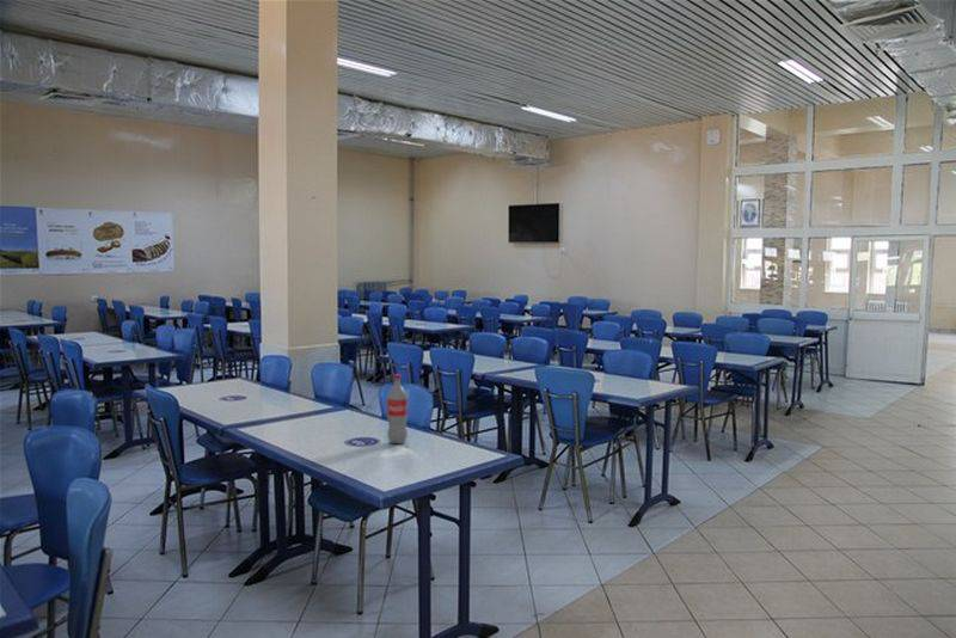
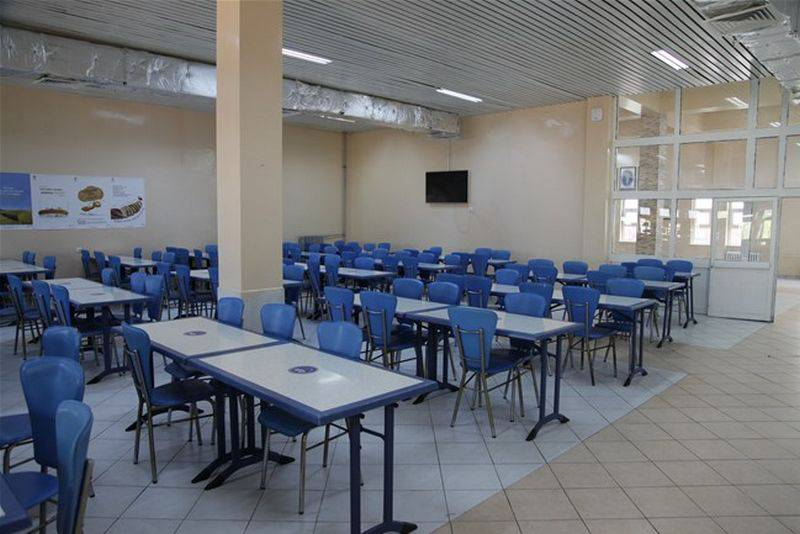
- pop (397, 407)
